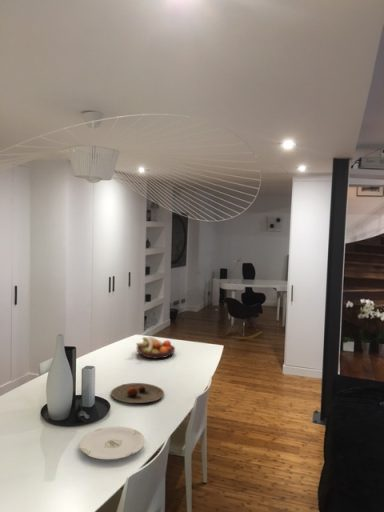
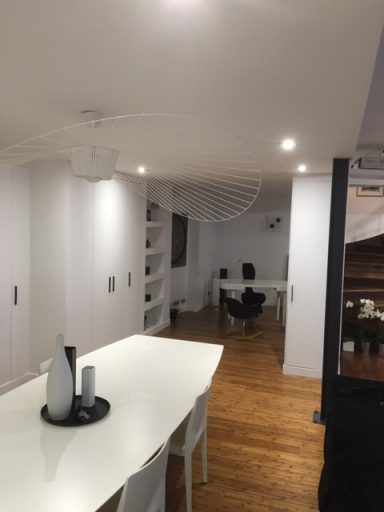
- plate (137, 390)
- plate (112, 443)
- fruit bowl (155, 346)
